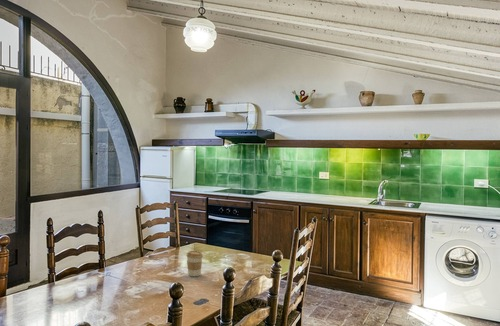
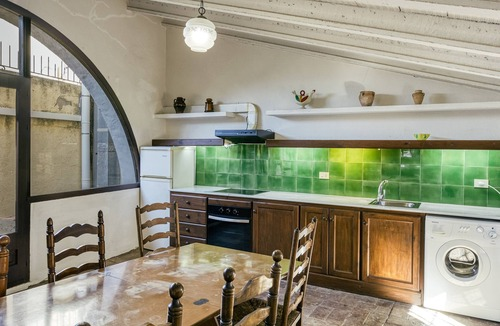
- coffee cup (194, 263)
